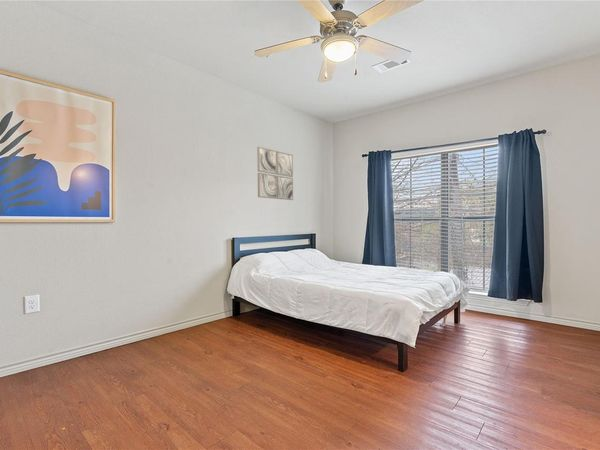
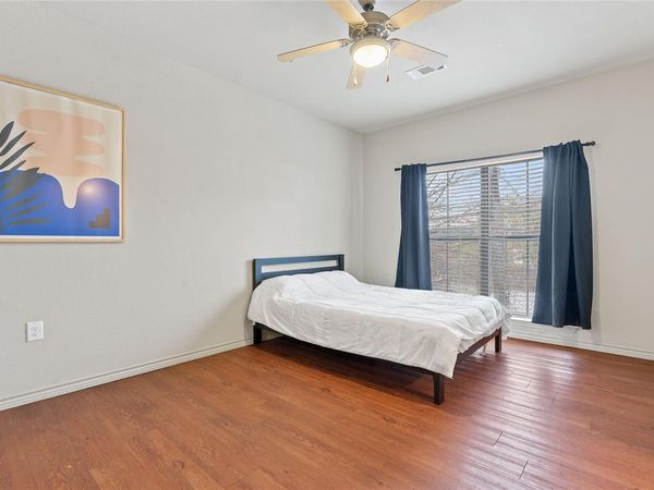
- wall art (276, 174)
